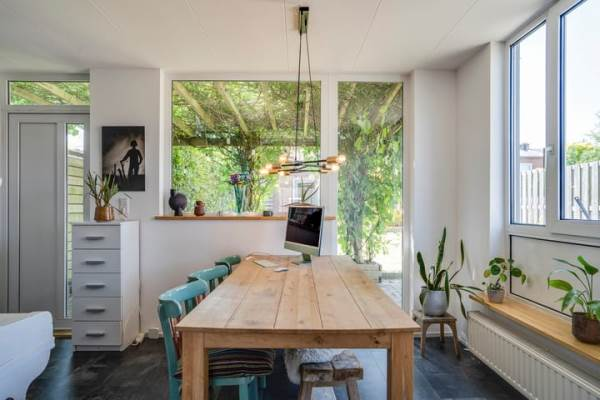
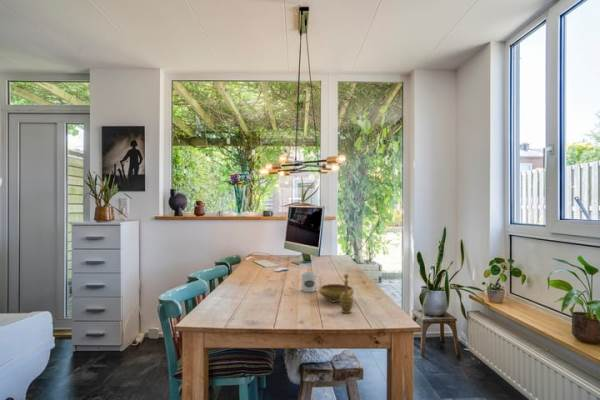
+ mug (311, 281)
+ decorative bowl (339, 286)
